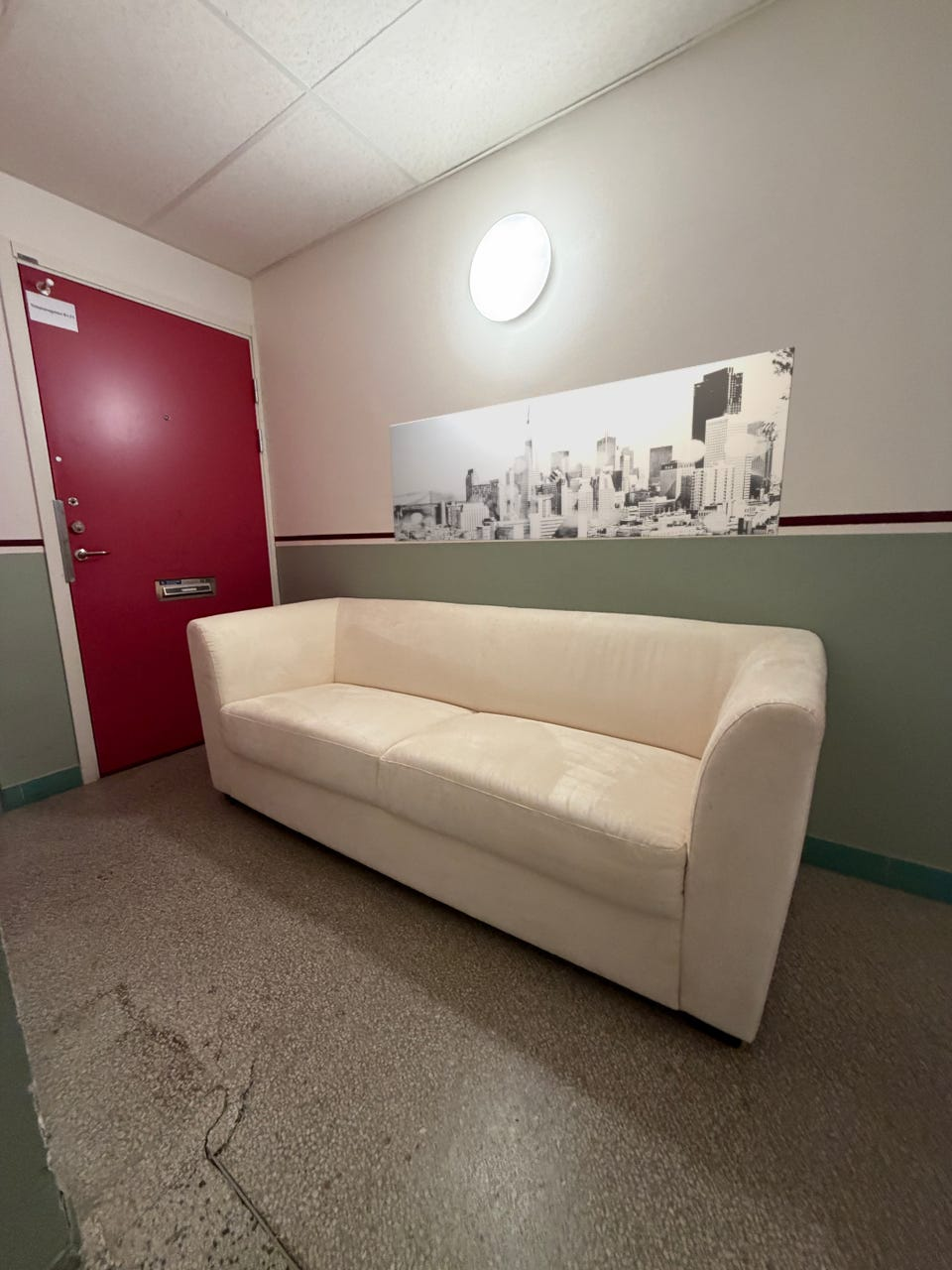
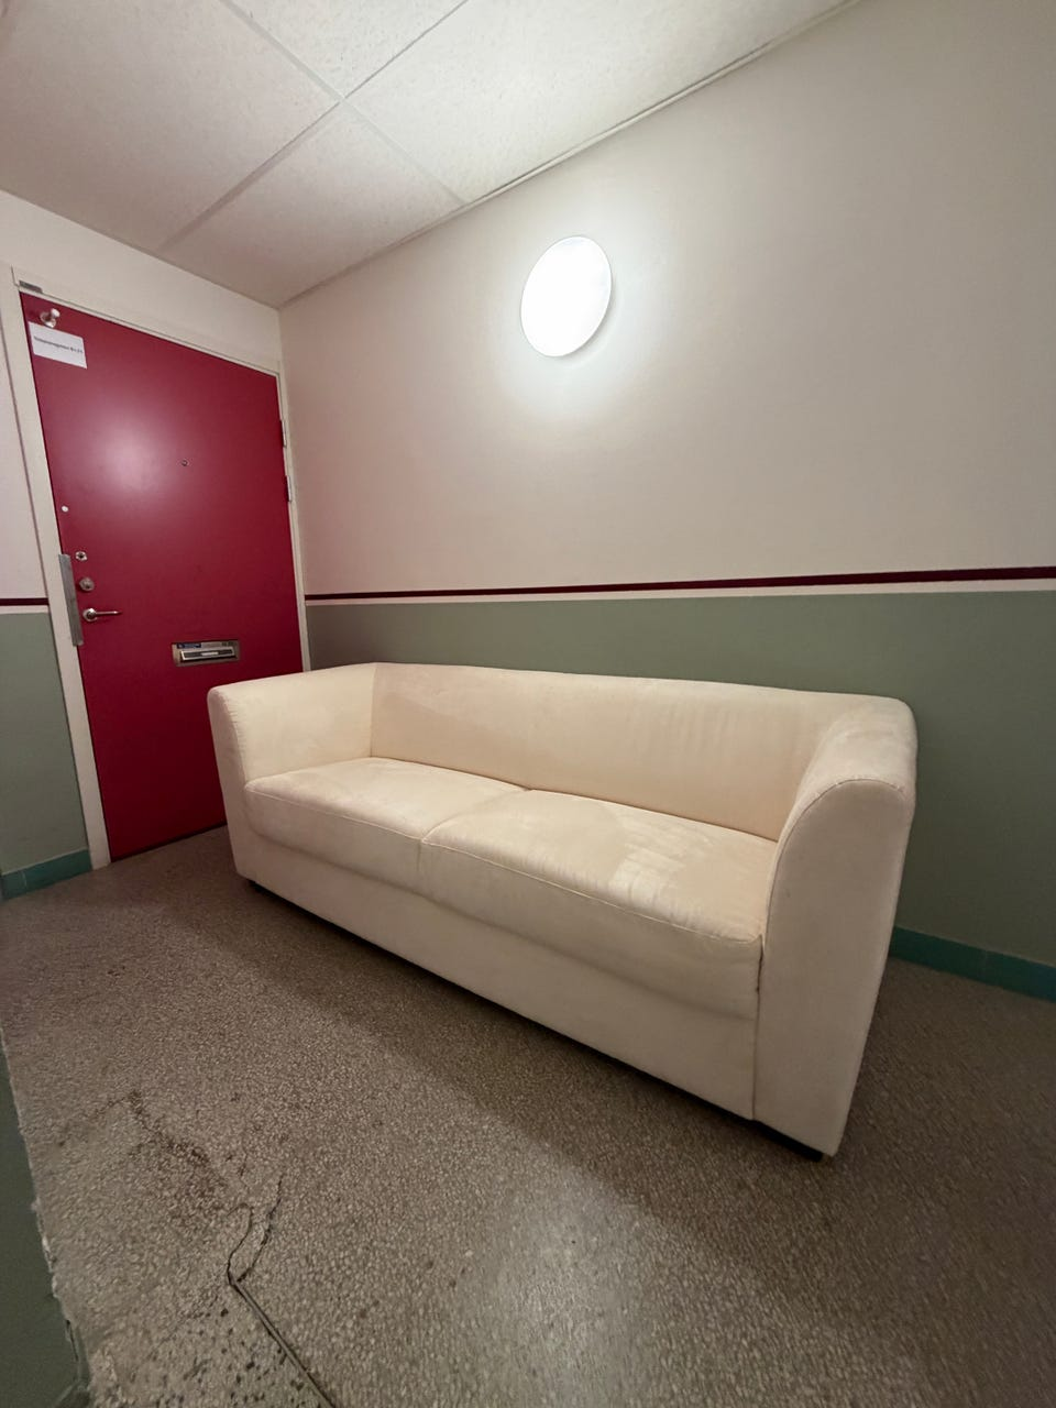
- wall art (545, 469)
